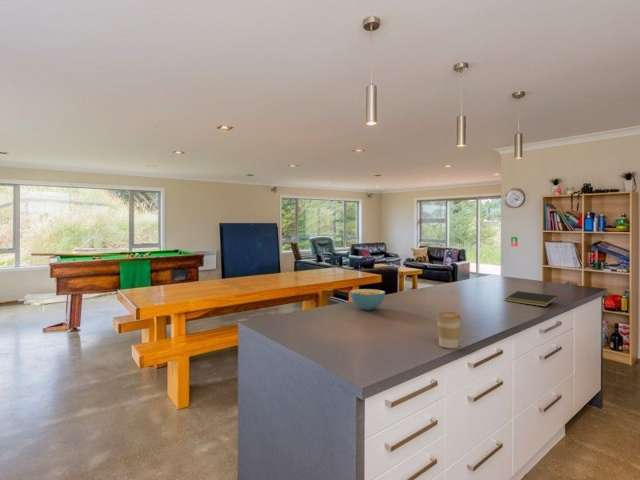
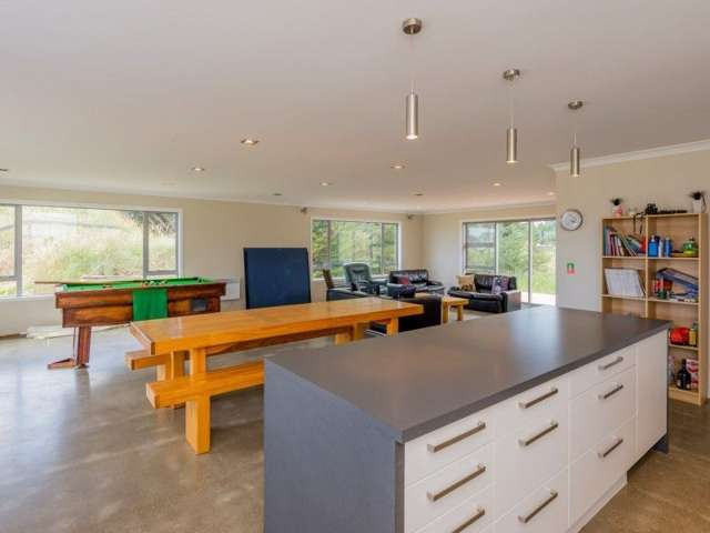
- coffee cup (448, 329)
- cereal bowl (367, 300)
- notepad (530, 298)
